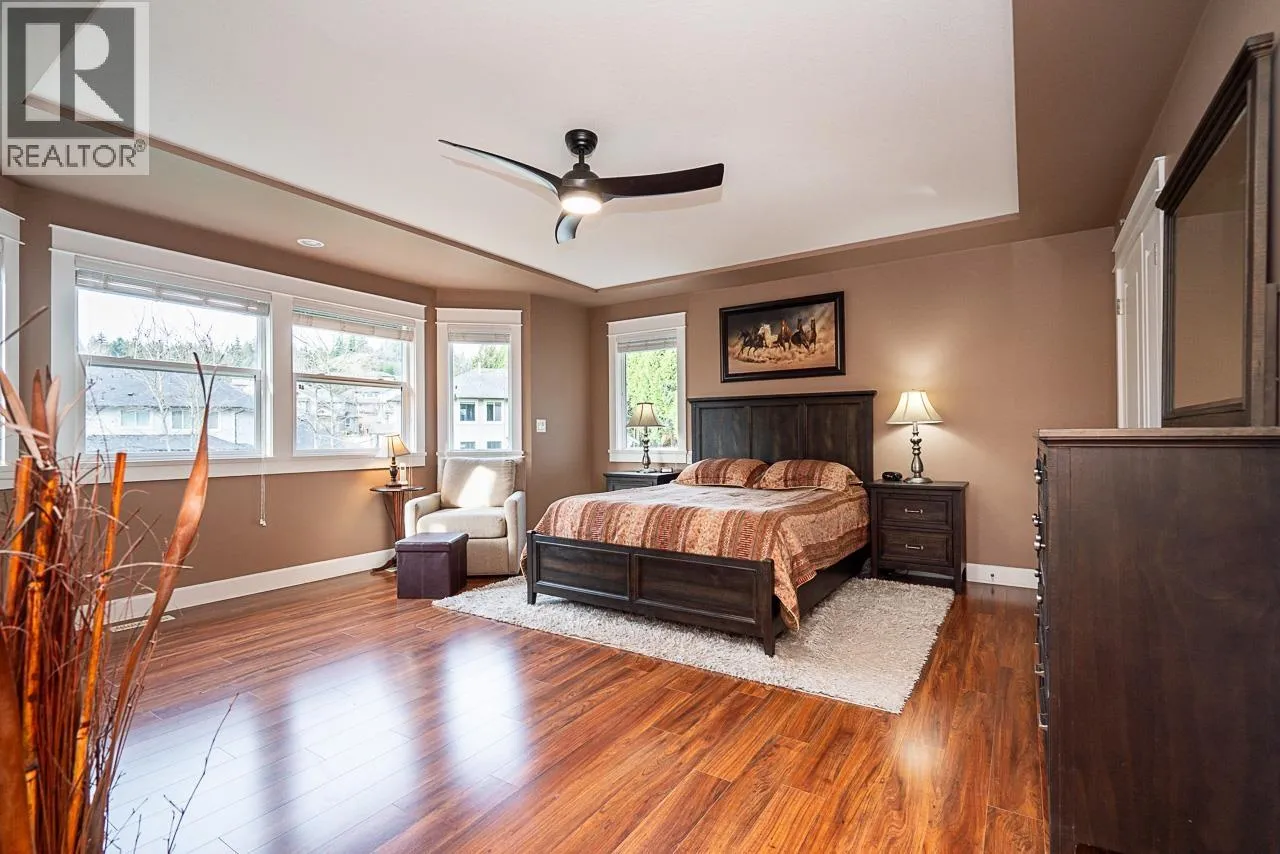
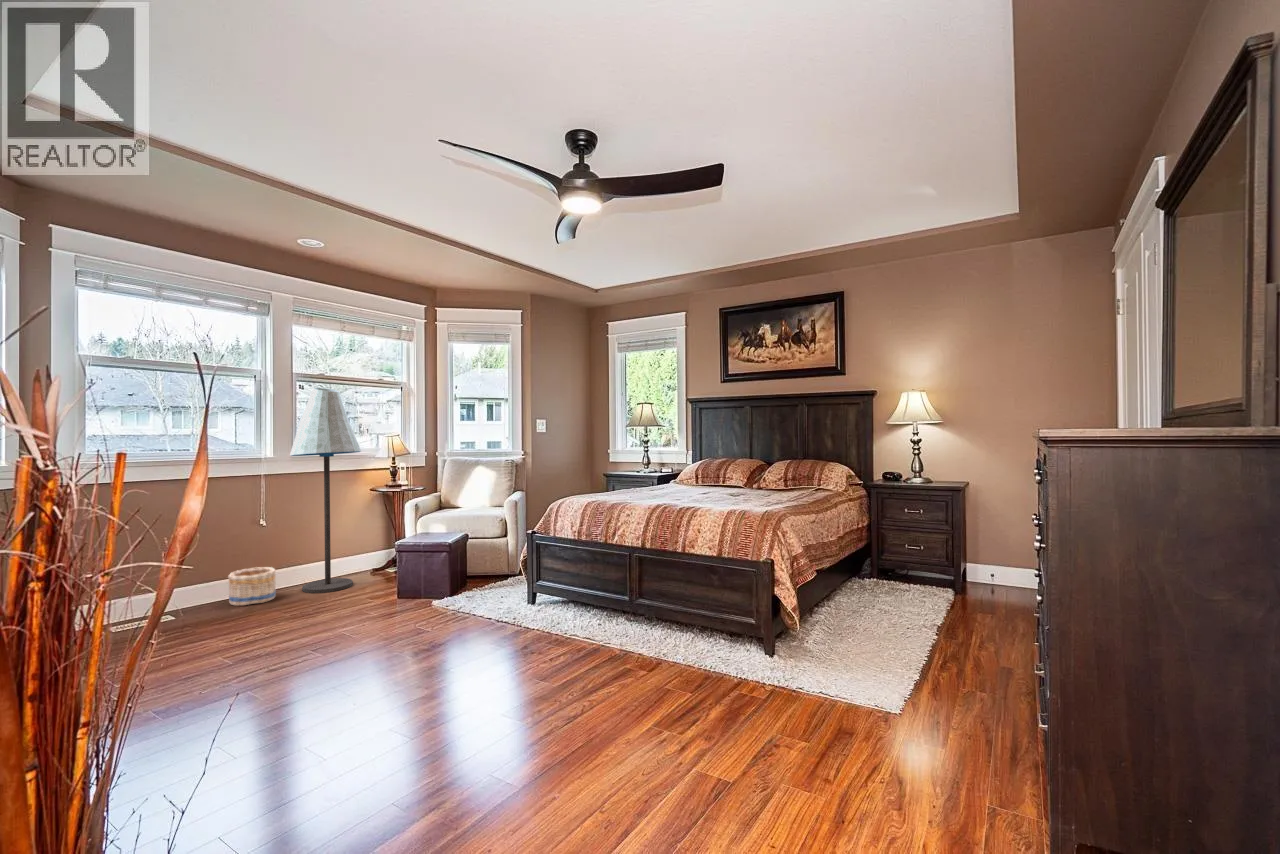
+ basket (252, 585)
+ floor lamp (327, 487)
